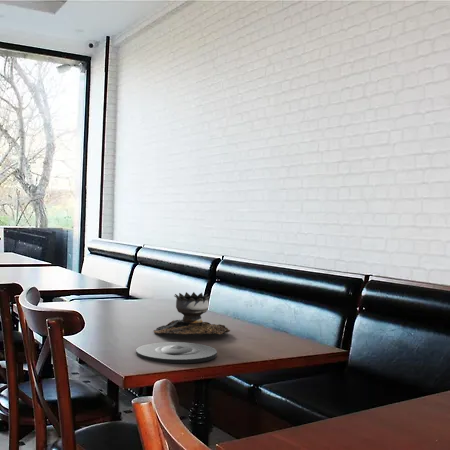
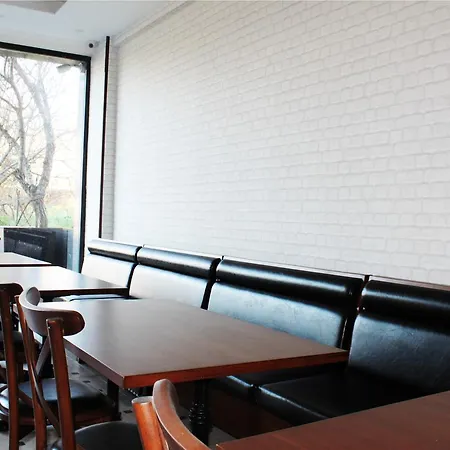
- plate (176, 349)
- brazier (192, 313)
